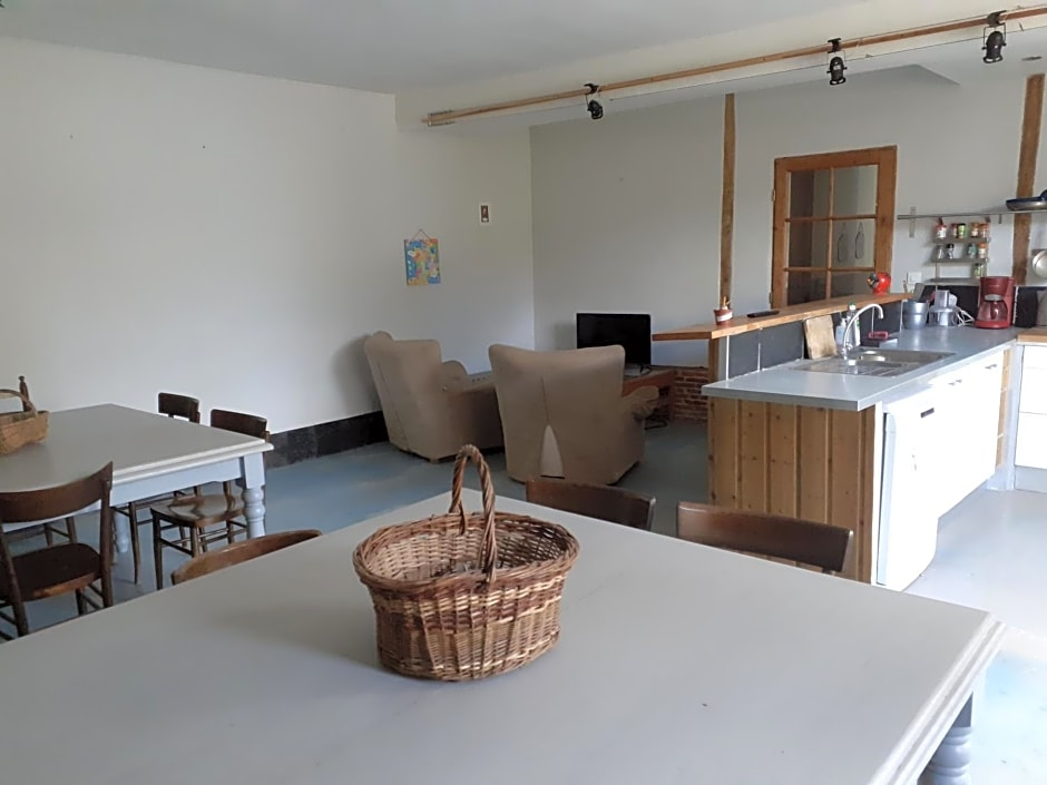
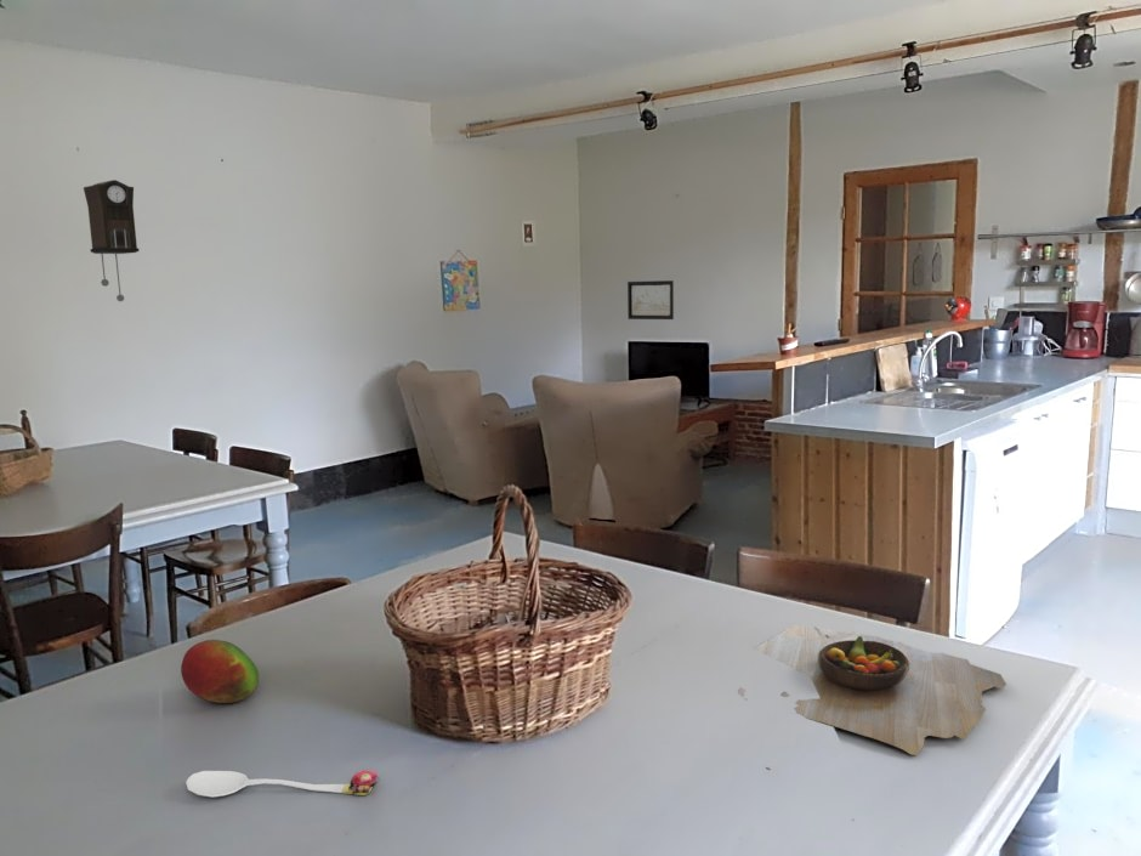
+ fruit (221, 670)
+ pendulum clock (113, 242)
+ wall art (649, 300)
+ spoon (282, 781)
+ cutting board (852, 663)
